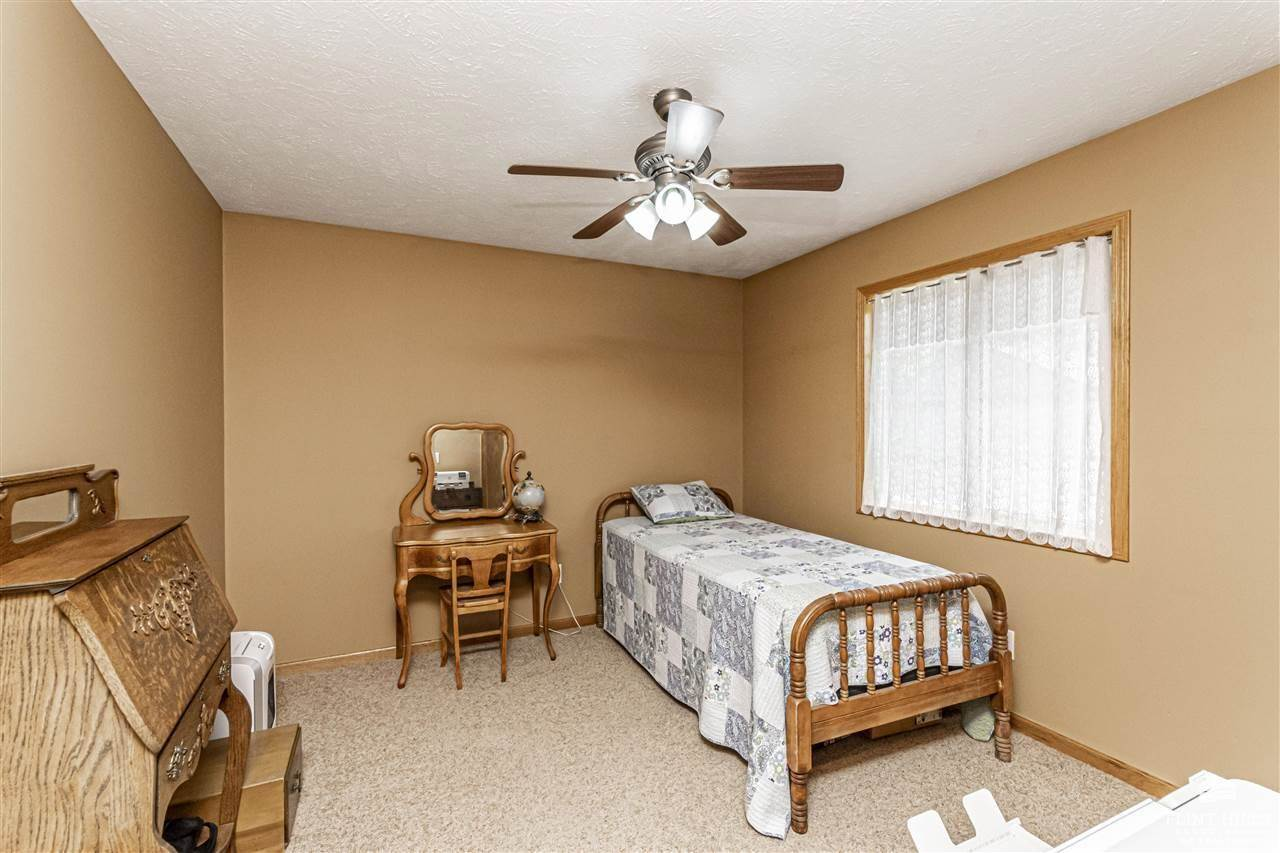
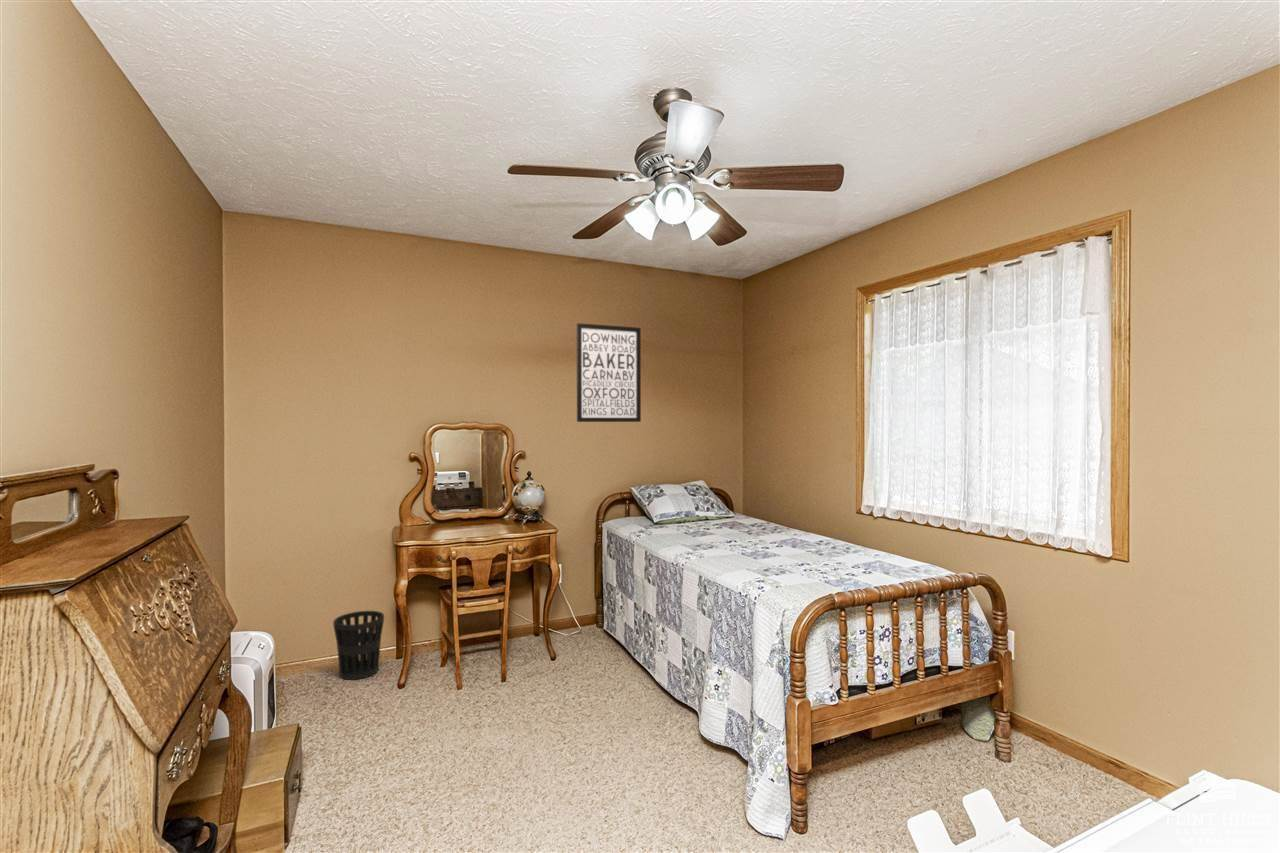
+ wastebasket (359, 645)
+ wall art (609, 373)
